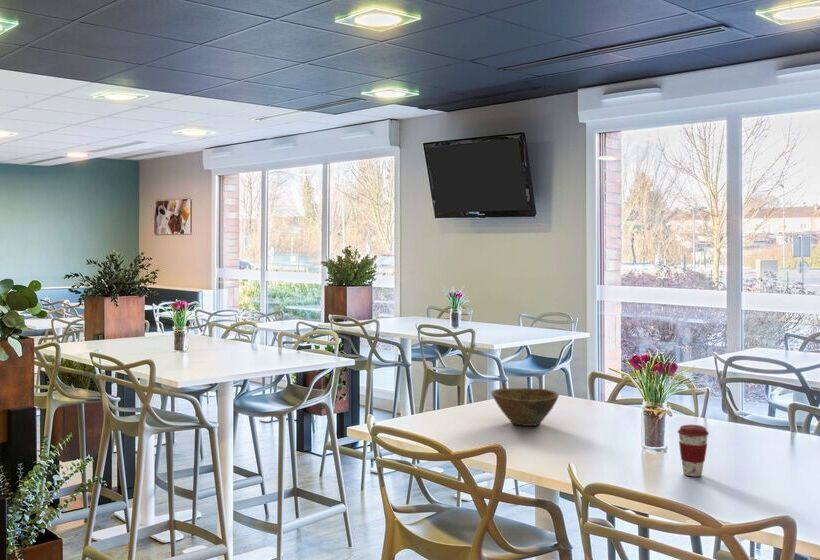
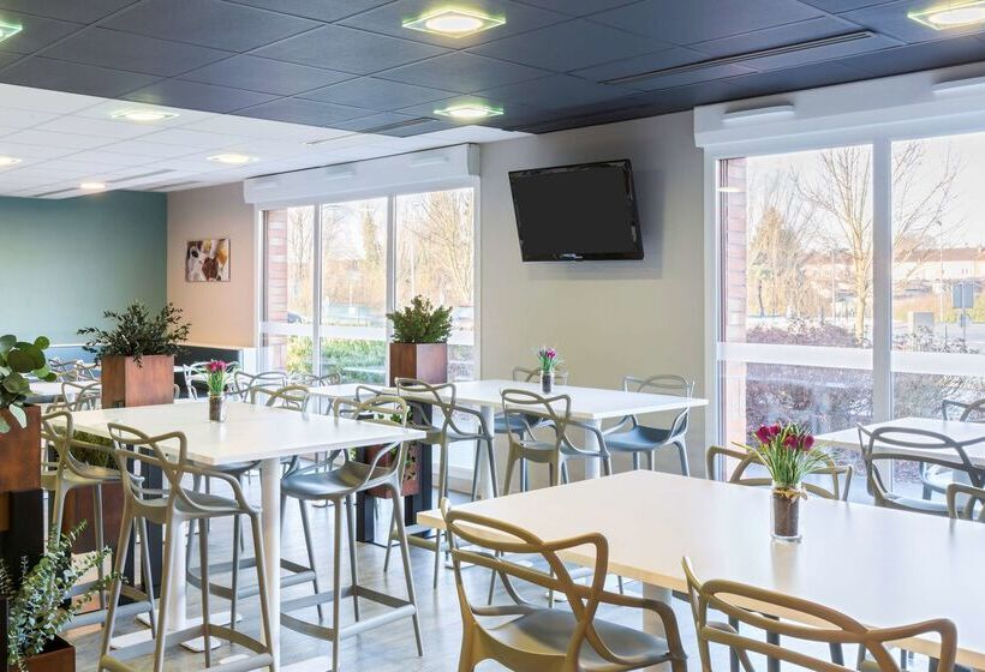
- bowl (524, 407)
- coffee cup (692, 450)
